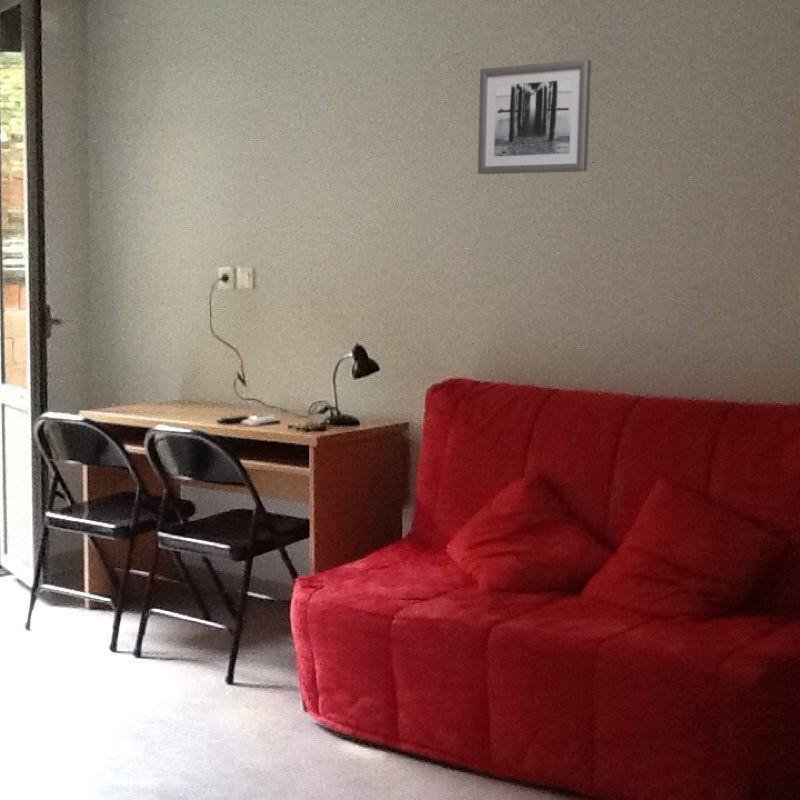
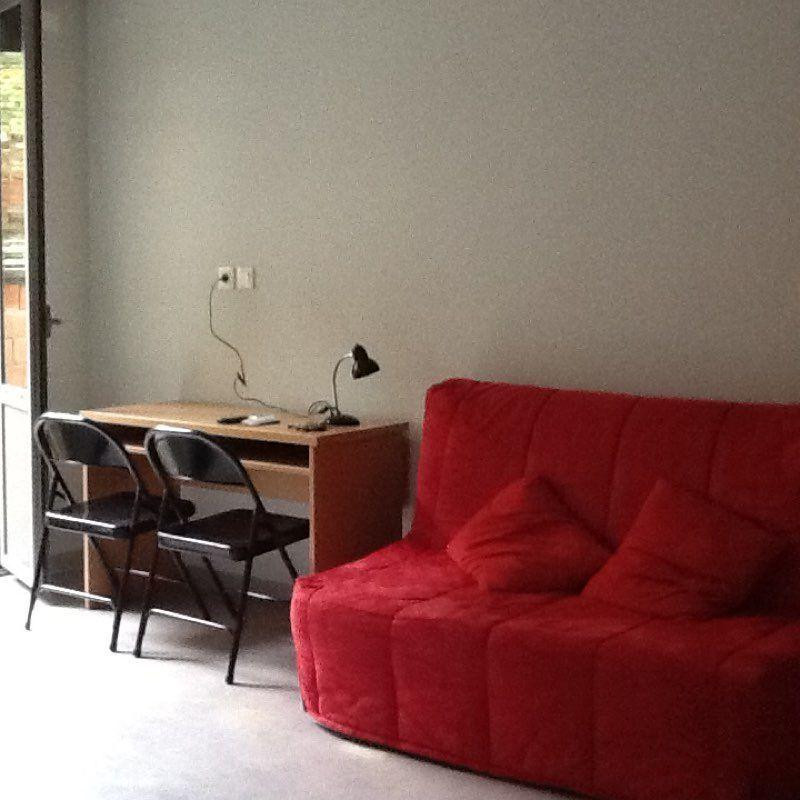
- wall art (532, 119)
